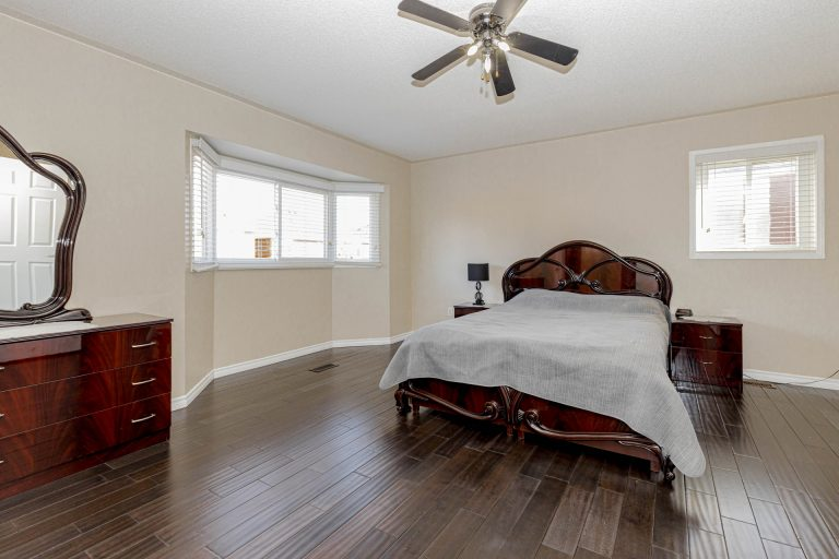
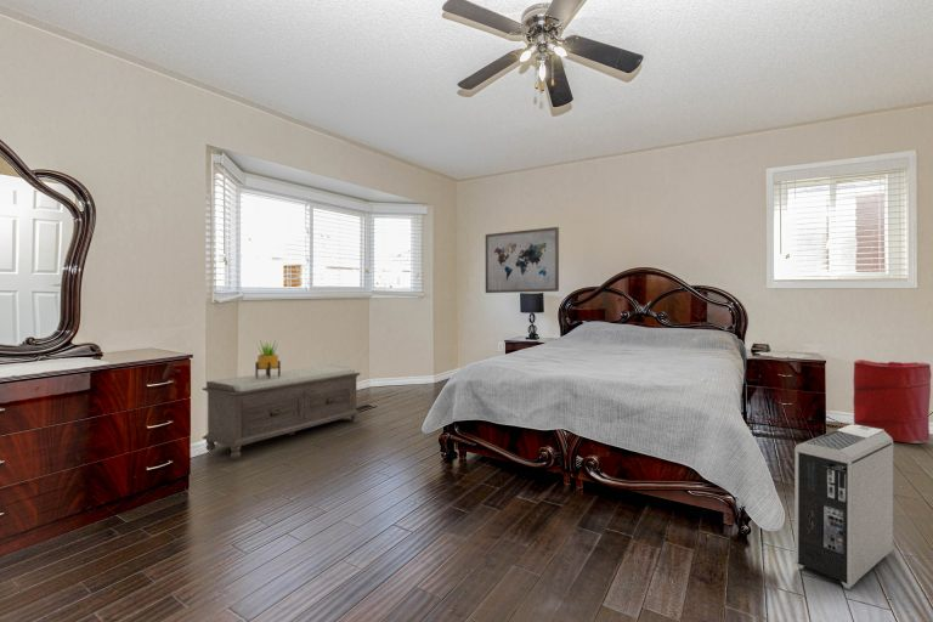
+ potted plant (267, 357)
+ laundry hamper (889, 397)
+ bench (289, 405)
+ air purifier (844, 497)
+ wall art (520, 261)
